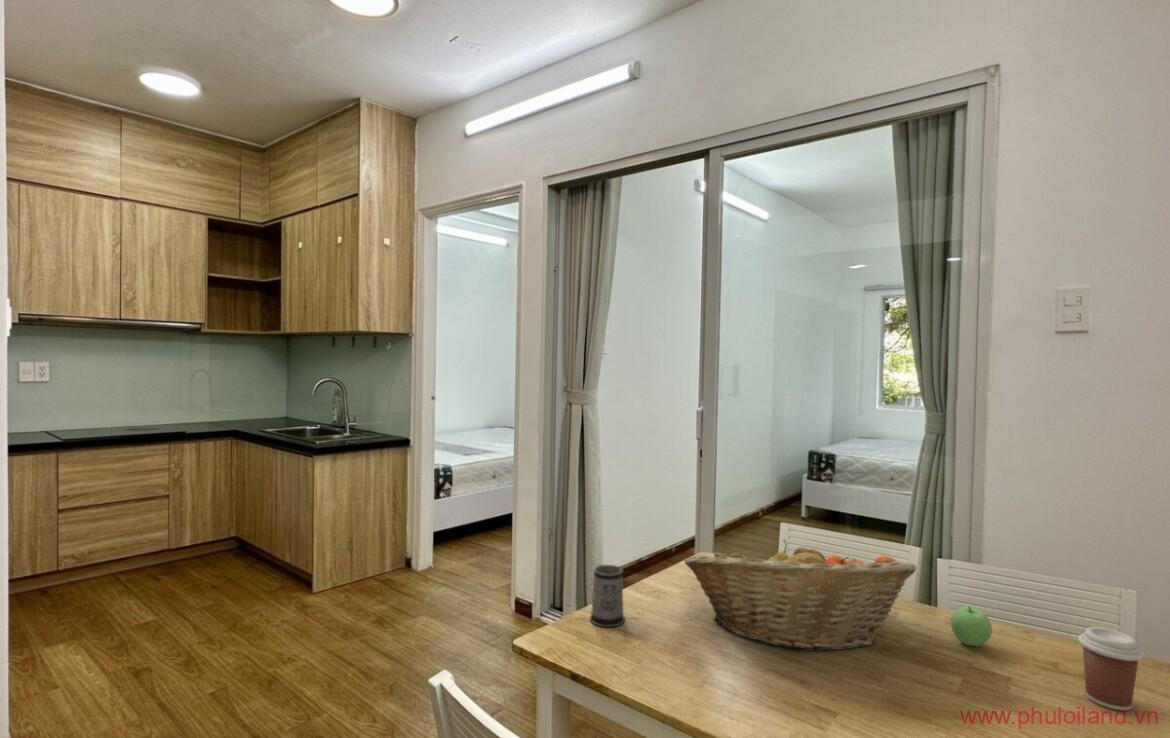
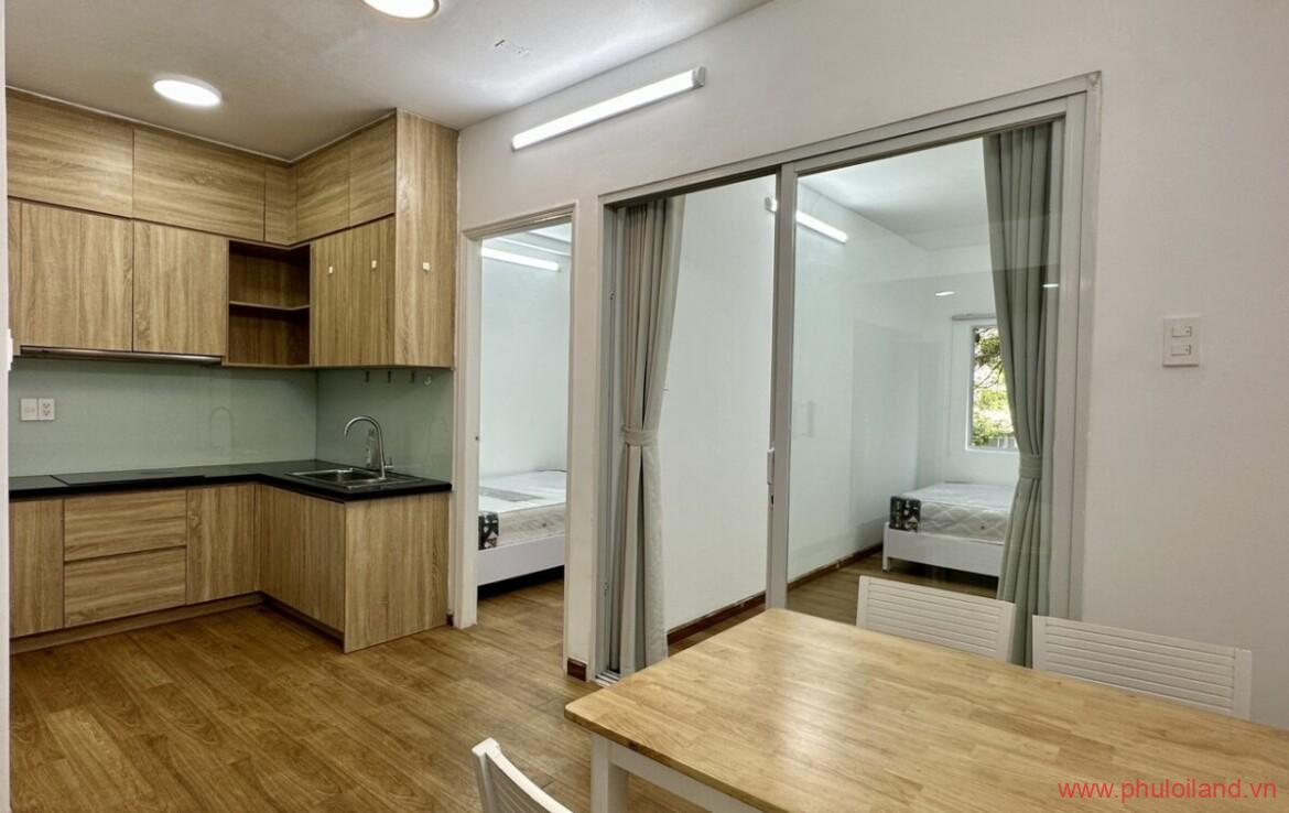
- fruit basket (794, 581)
- mug (606, 591)
- coffee cup (1109, 667)
- apple (971, 625)
